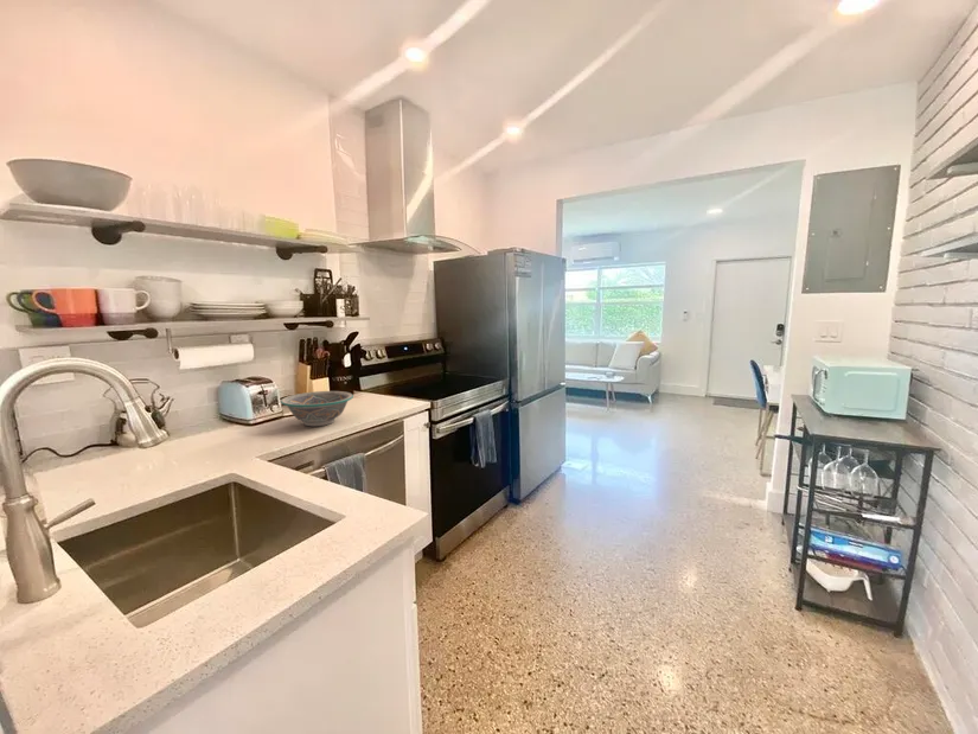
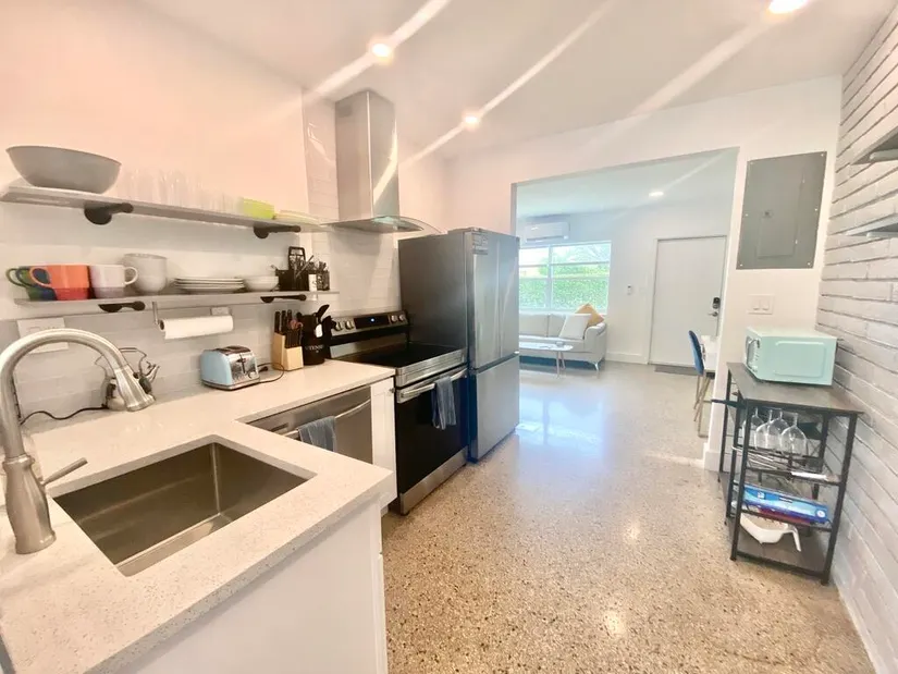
- bowl (318, 409)
